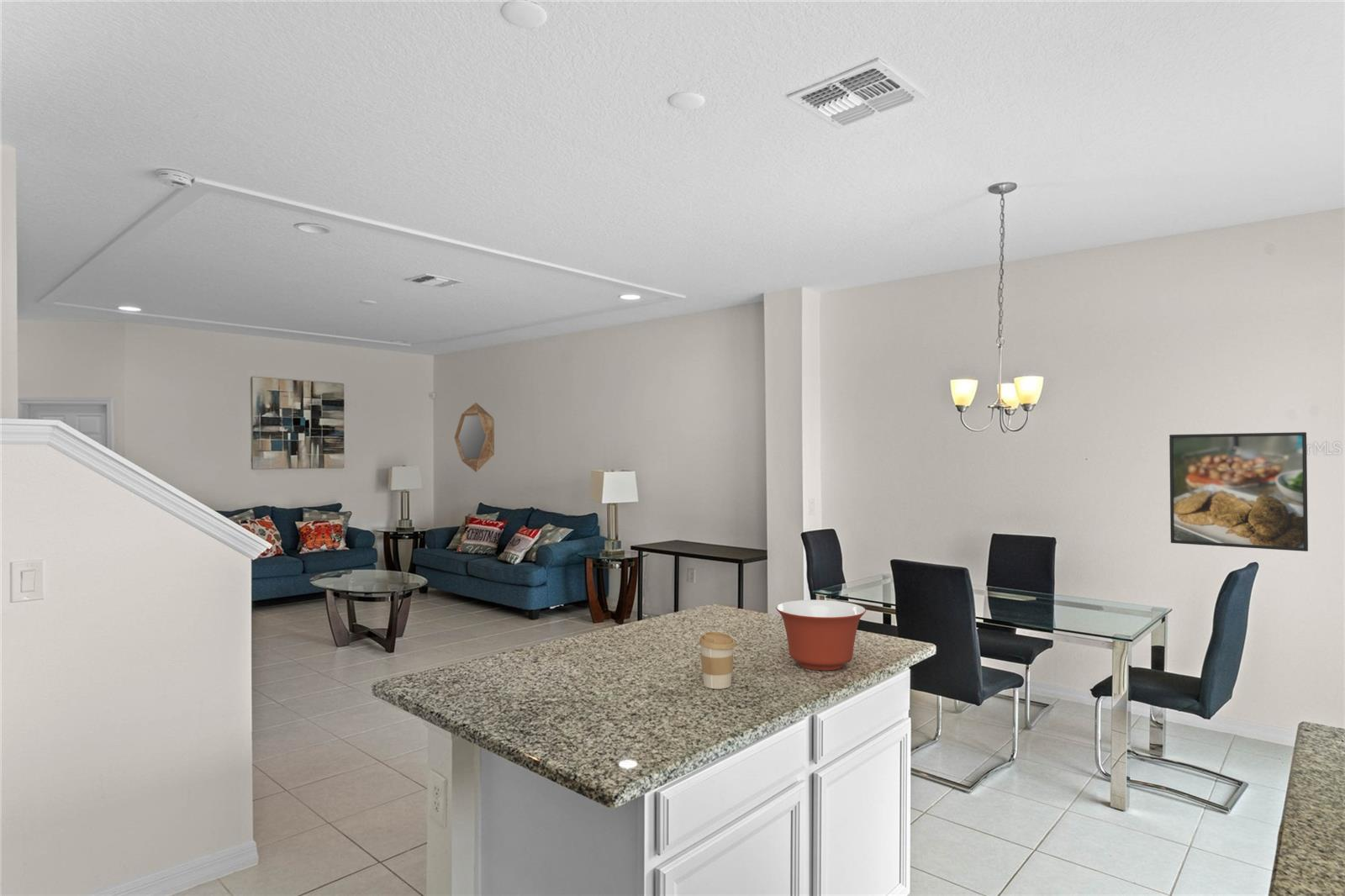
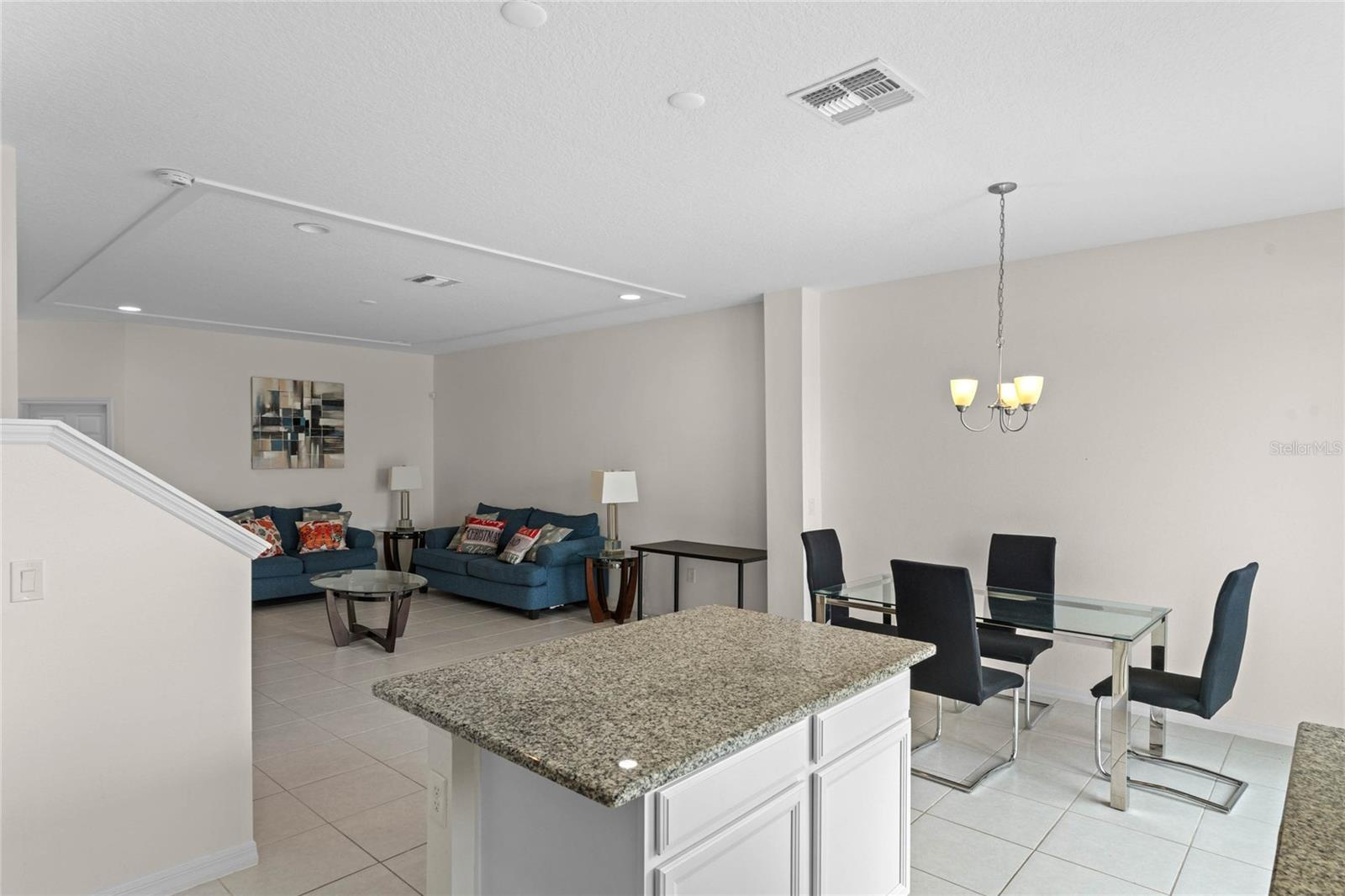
- mixing bowl (820, 635)
- coffee cup (717, 659)
- home mirror (472, 437)
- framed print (1235, 490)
